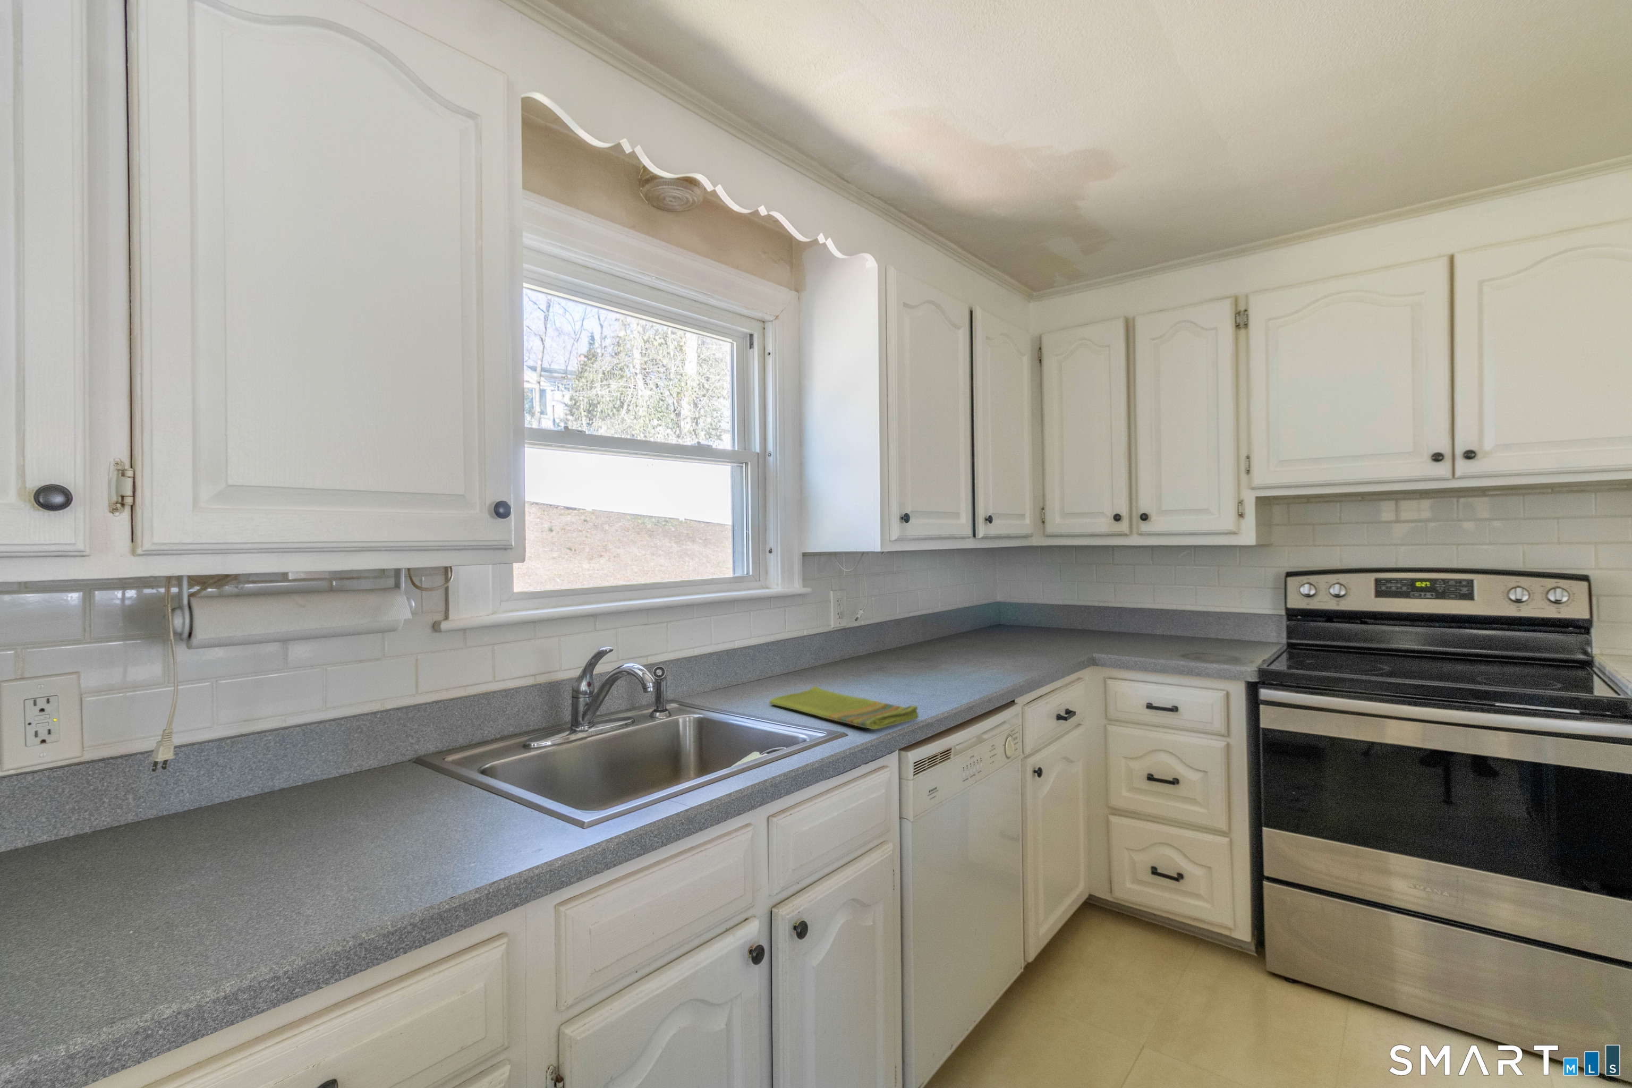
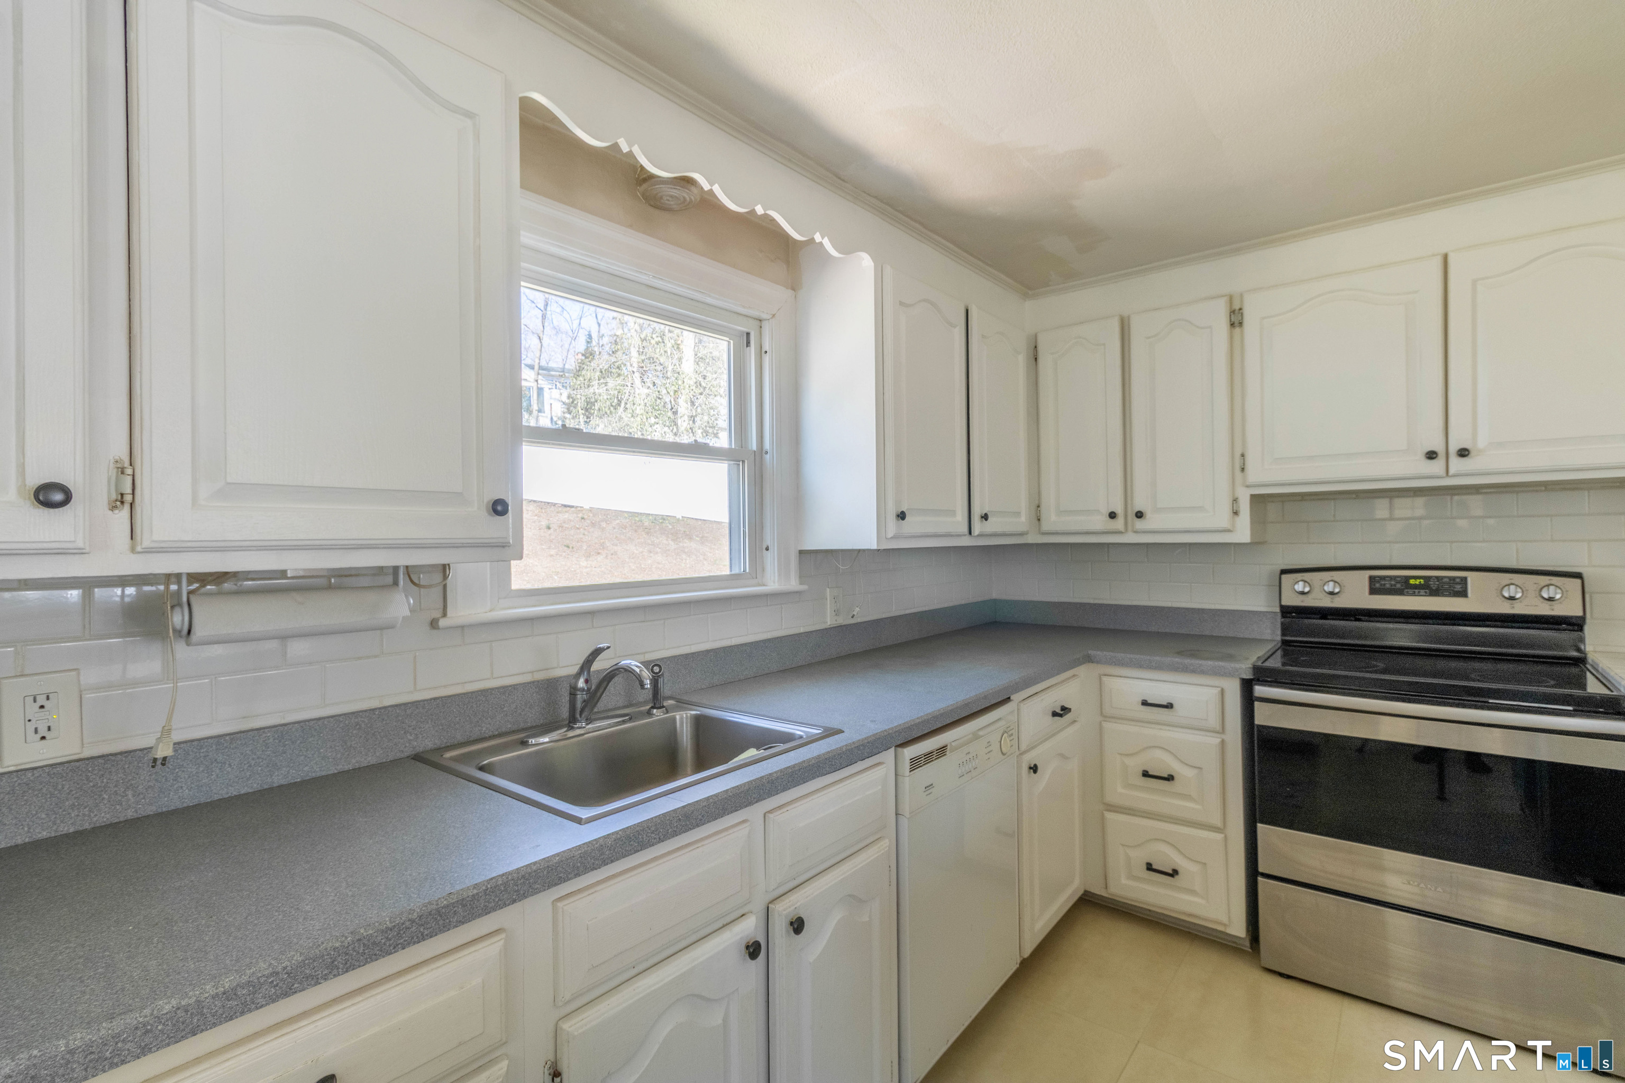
- dish towel (840, 706)
